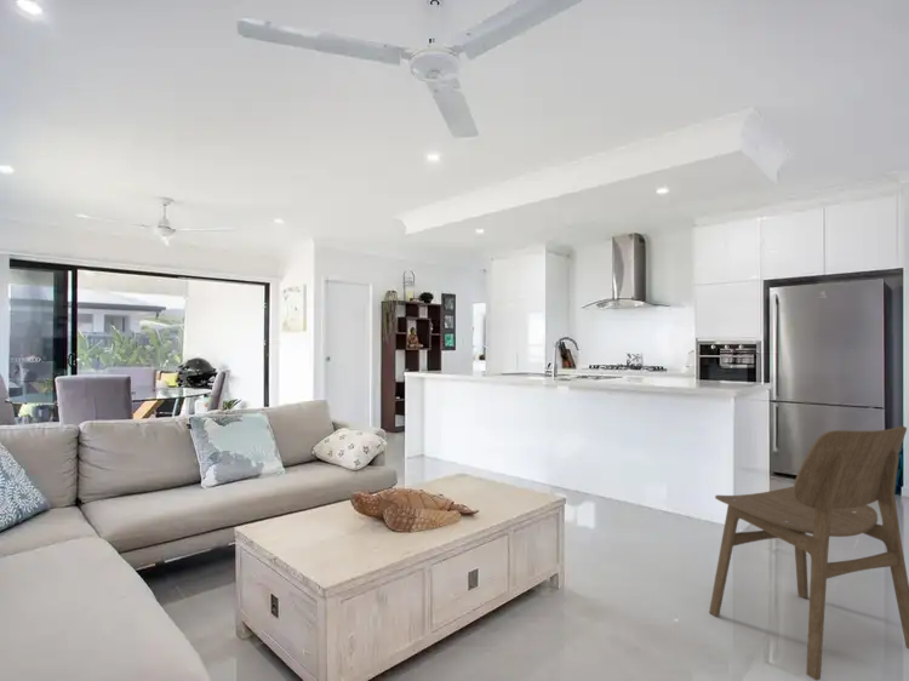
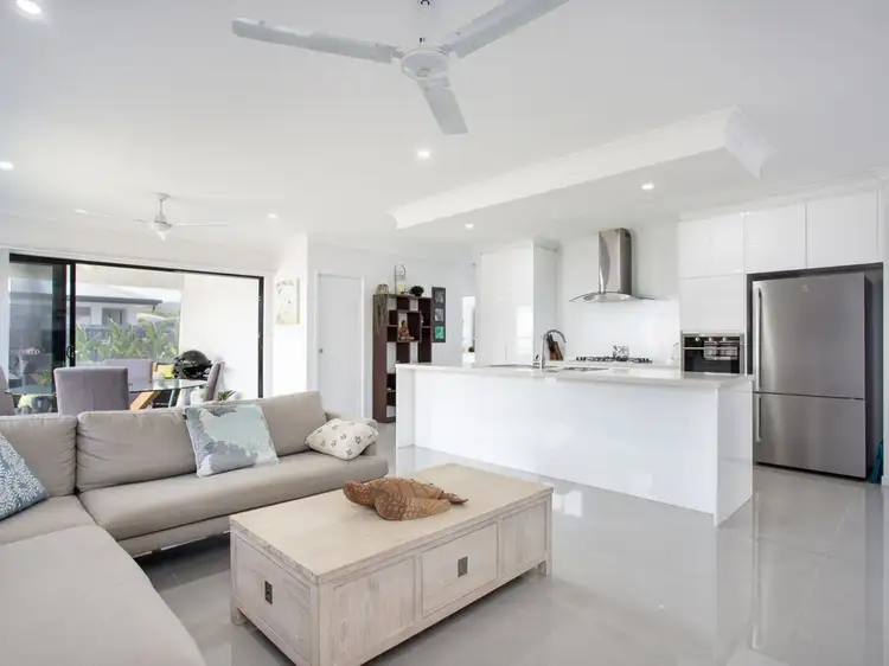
- dining chair (807, 525)
